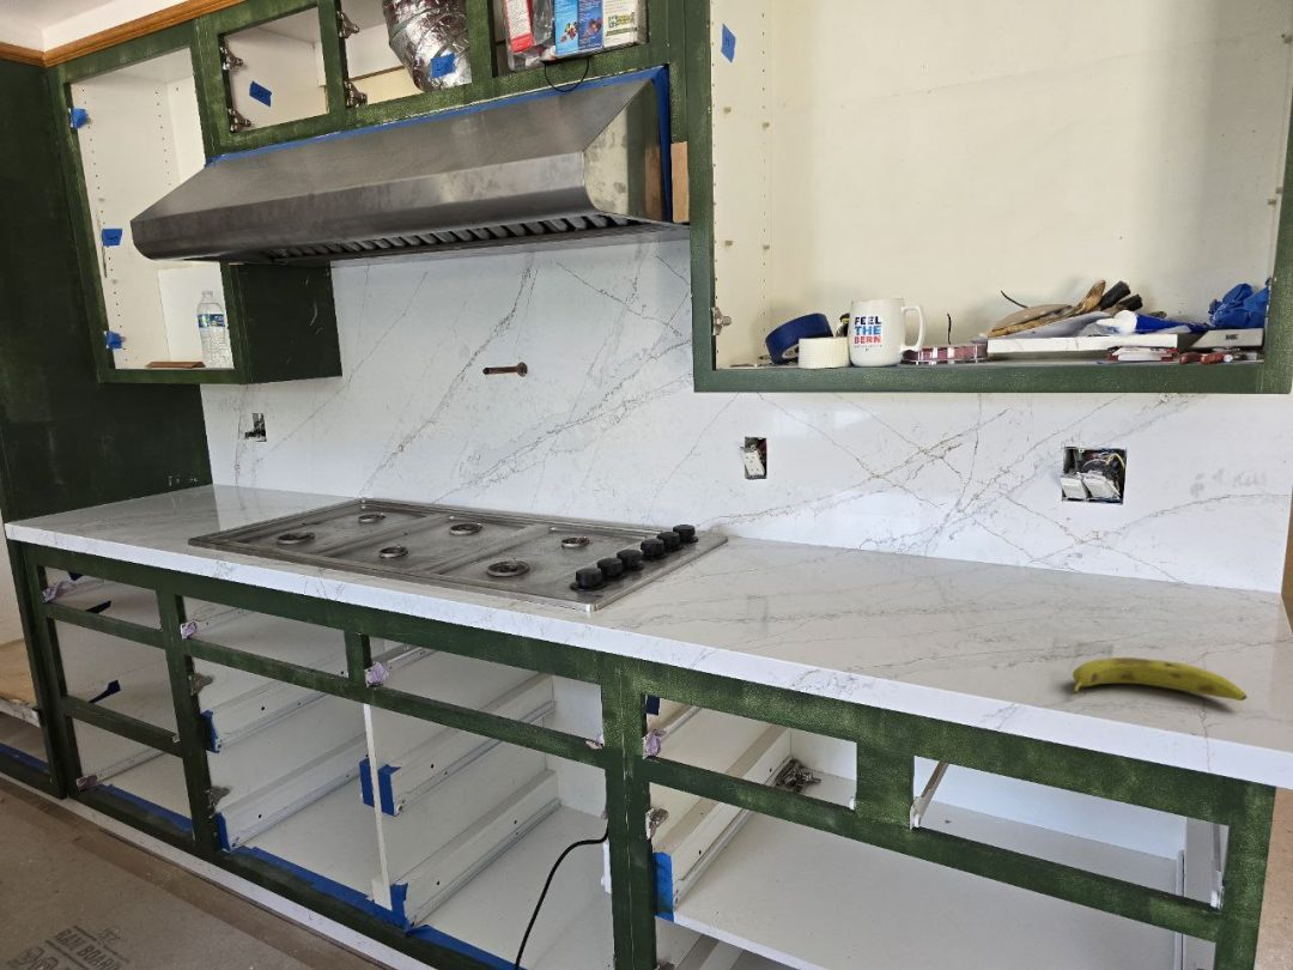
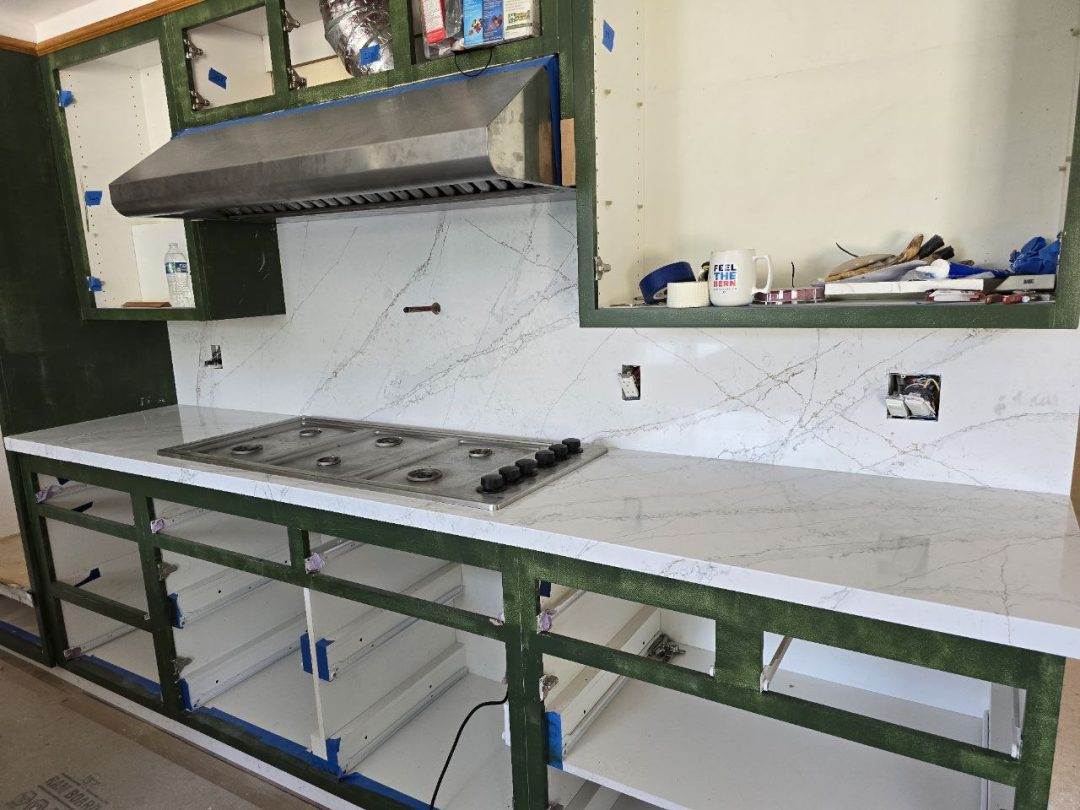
- fruit (1155, 681)
